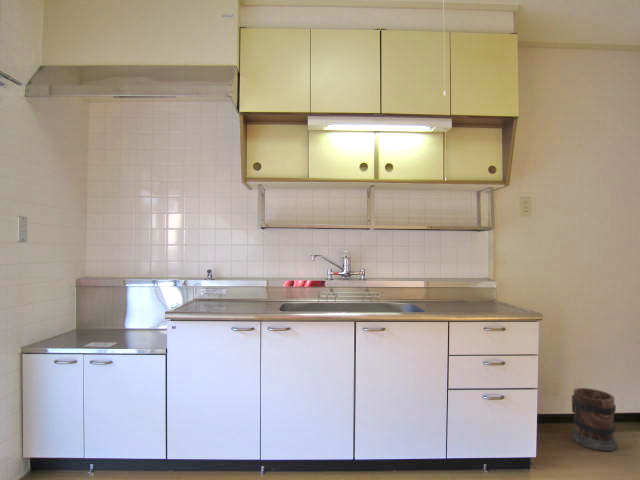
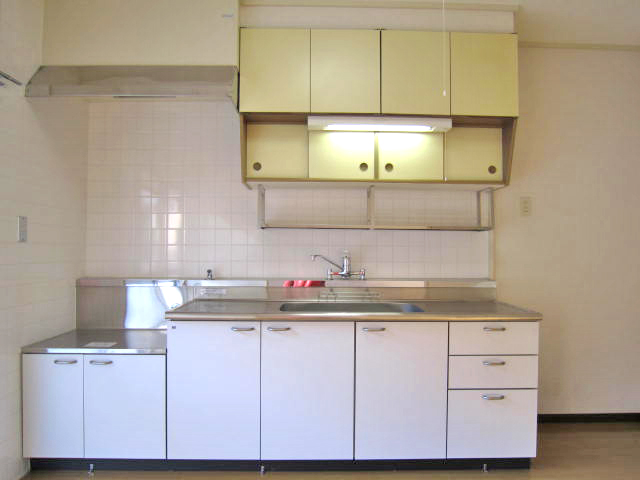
- wooden barrel (590, 415)
